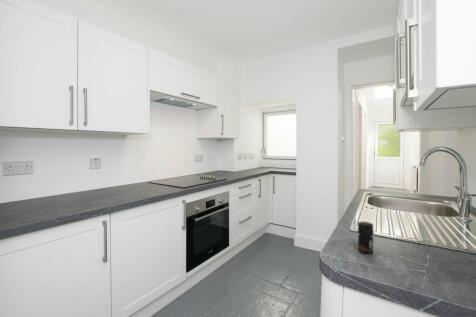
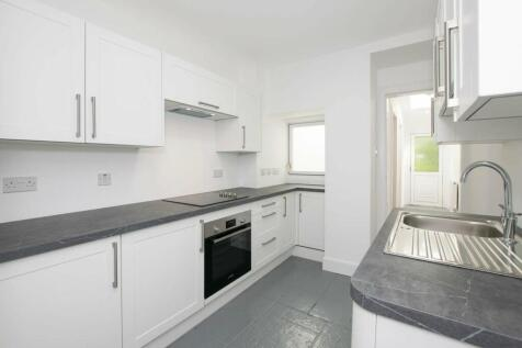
- jar (365, 237)
